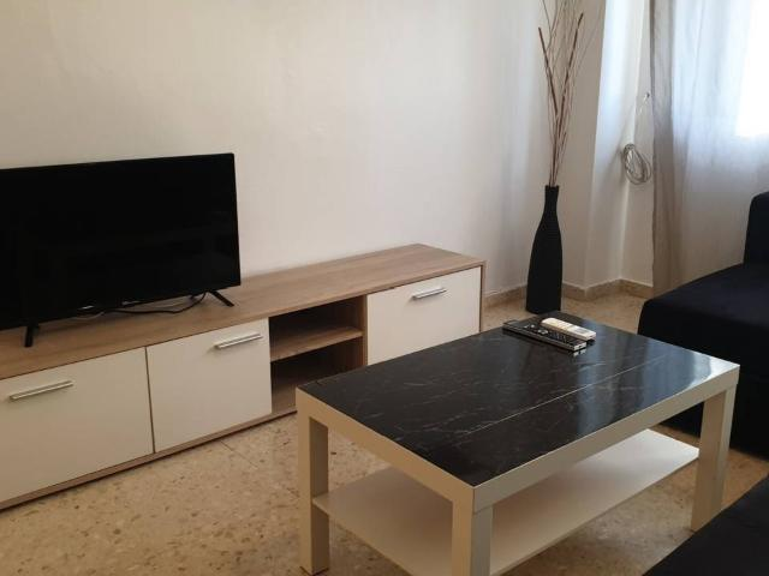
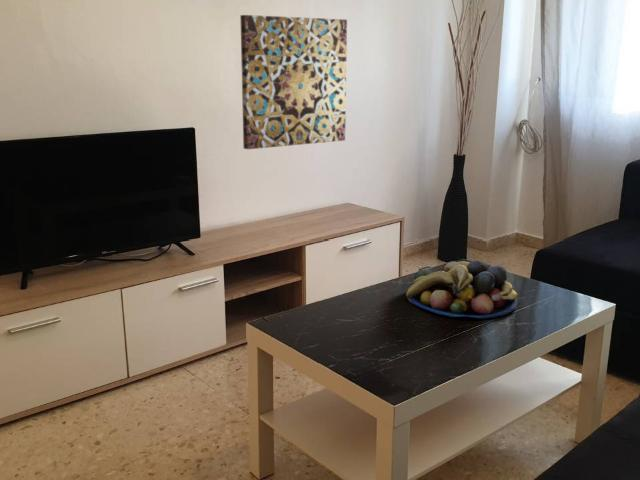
+ fruit bowl (462, 281)
+ wall art (296, 82)
